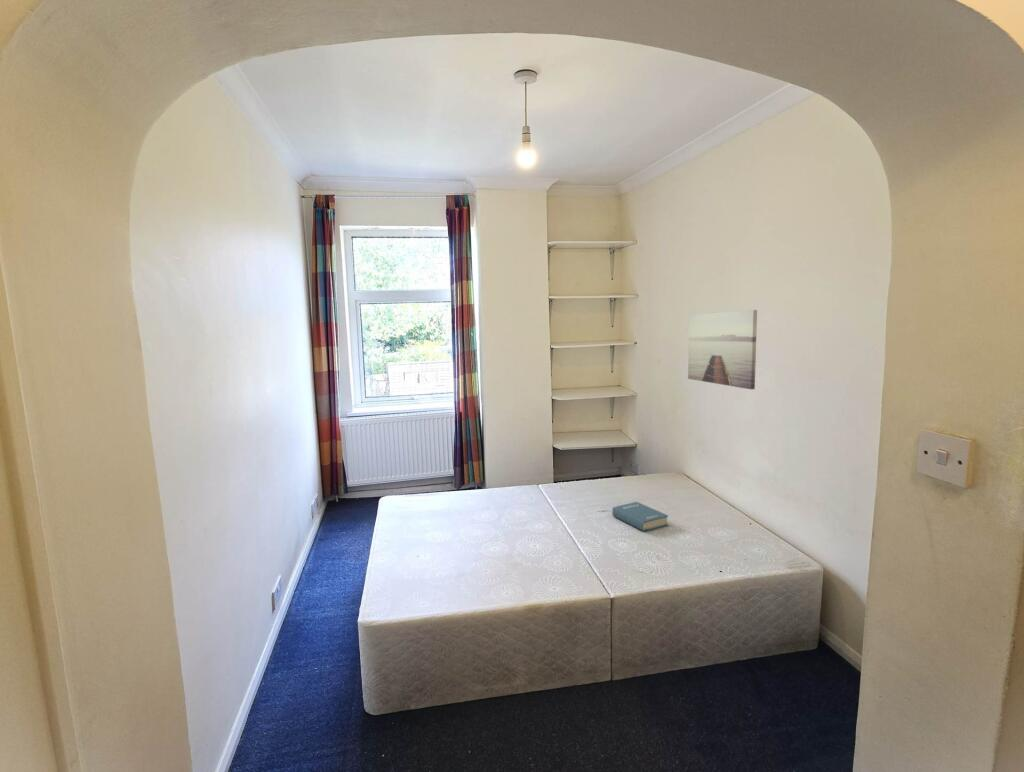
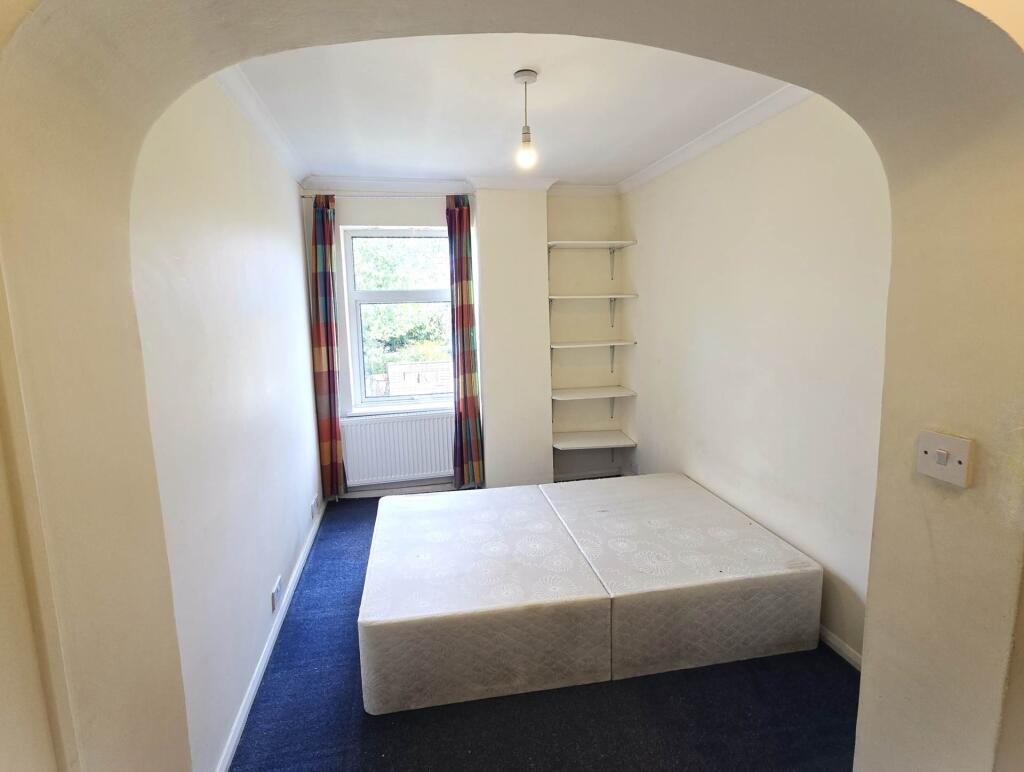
- wall art (718, 348)
- hardback book (639, 515)
